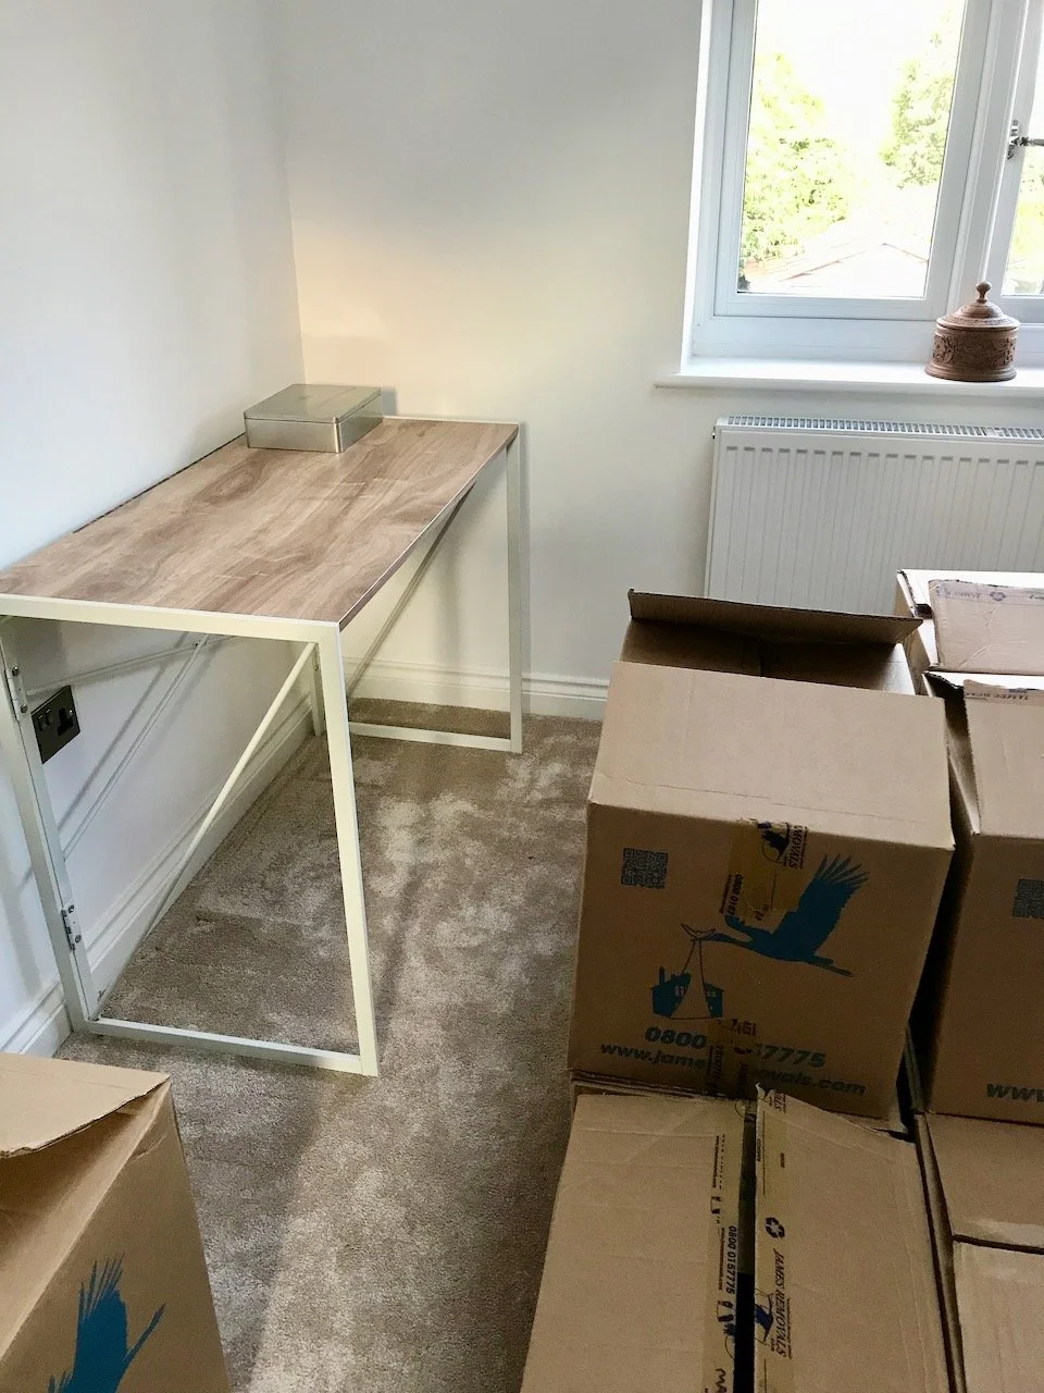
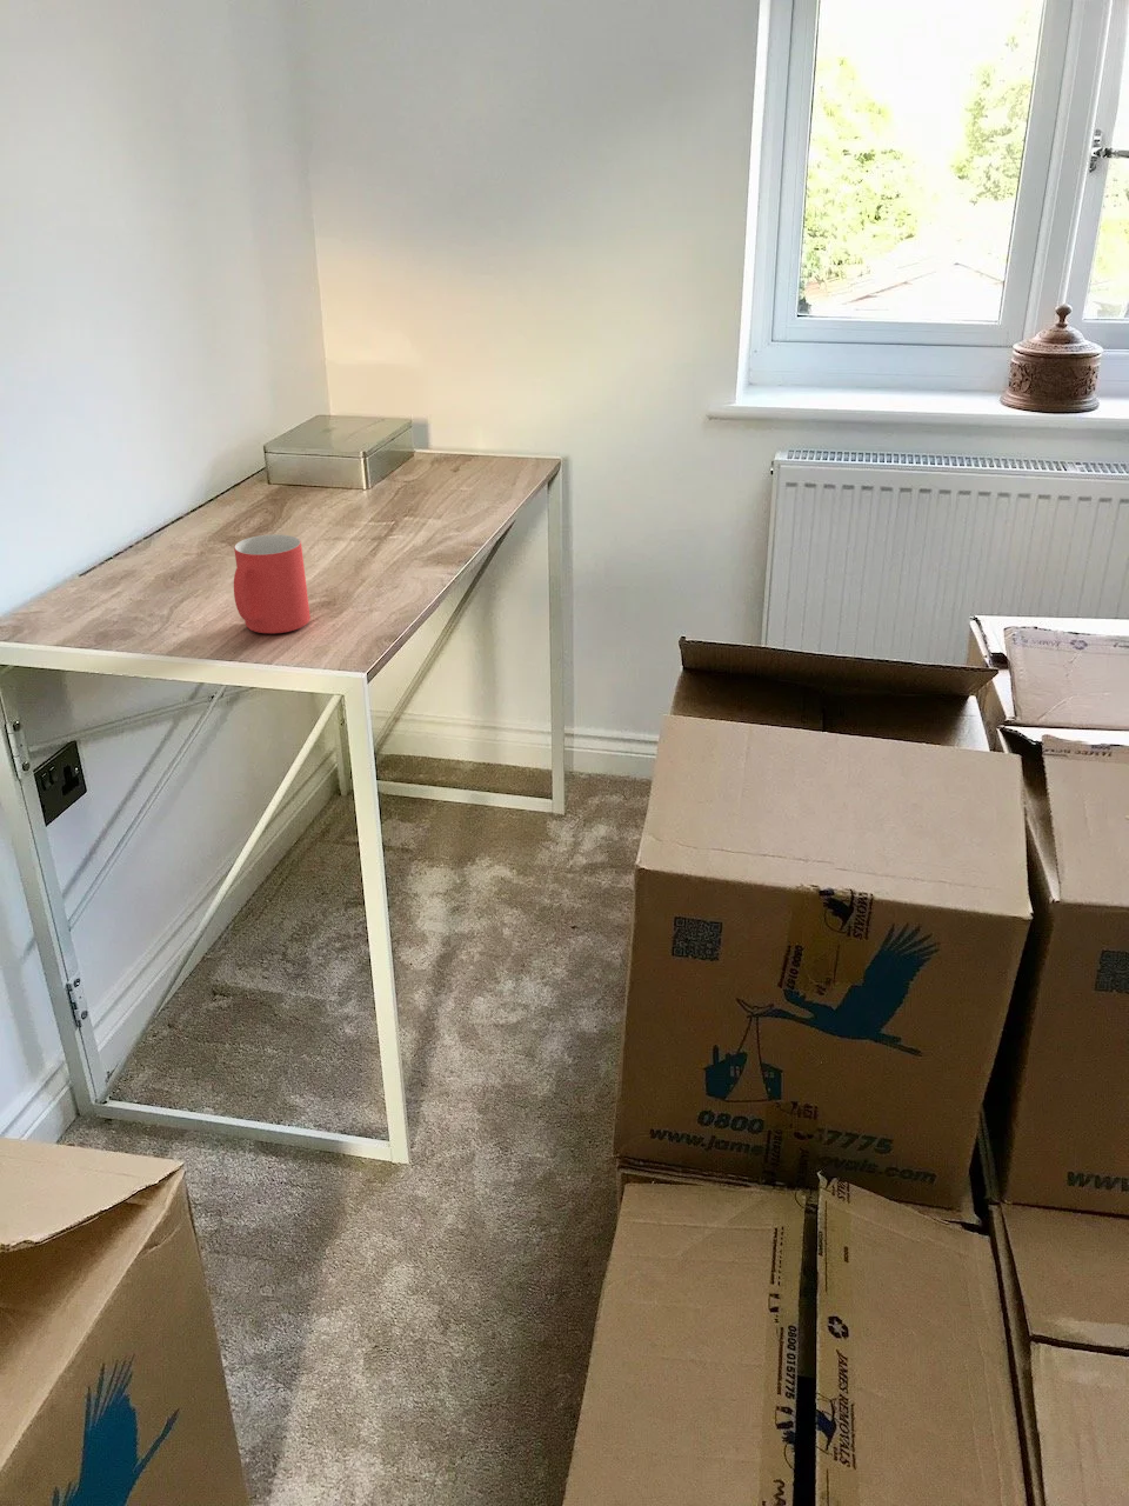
+ mug (264, 588)
